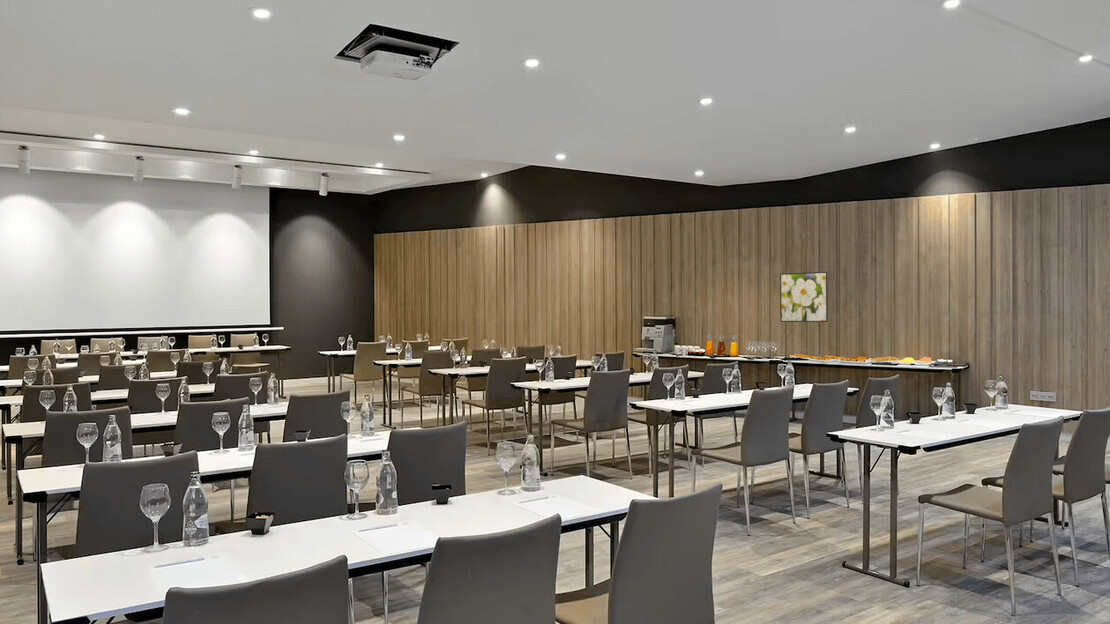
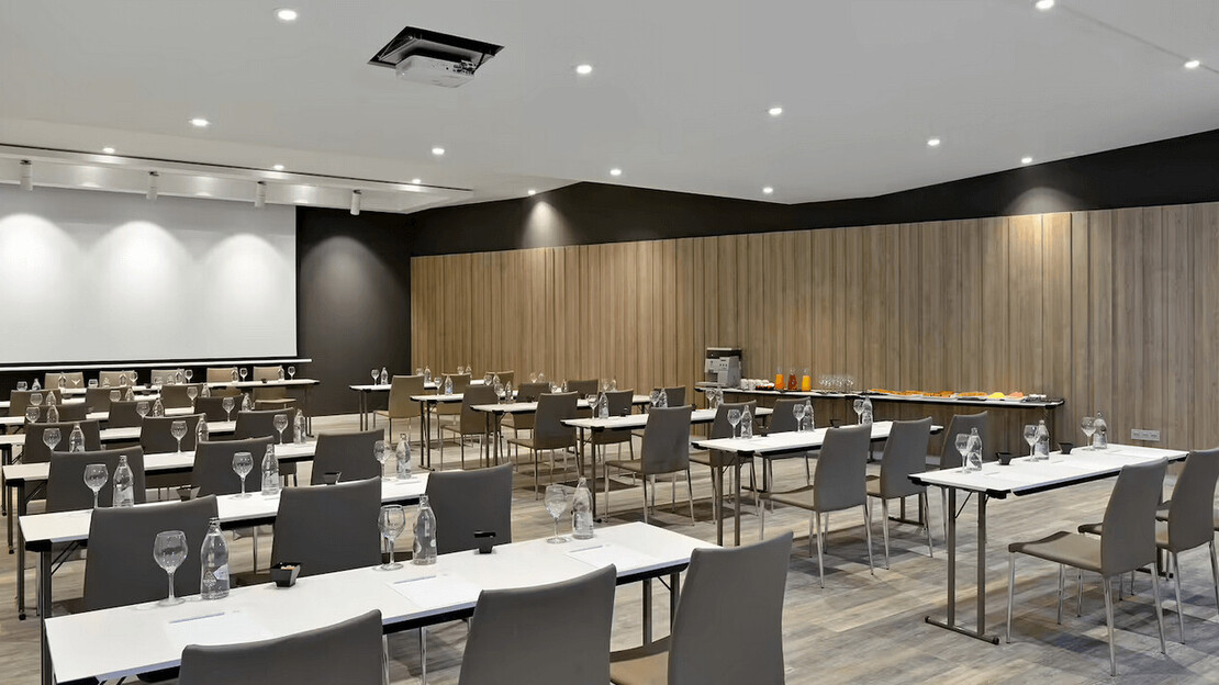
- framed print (803, 297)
